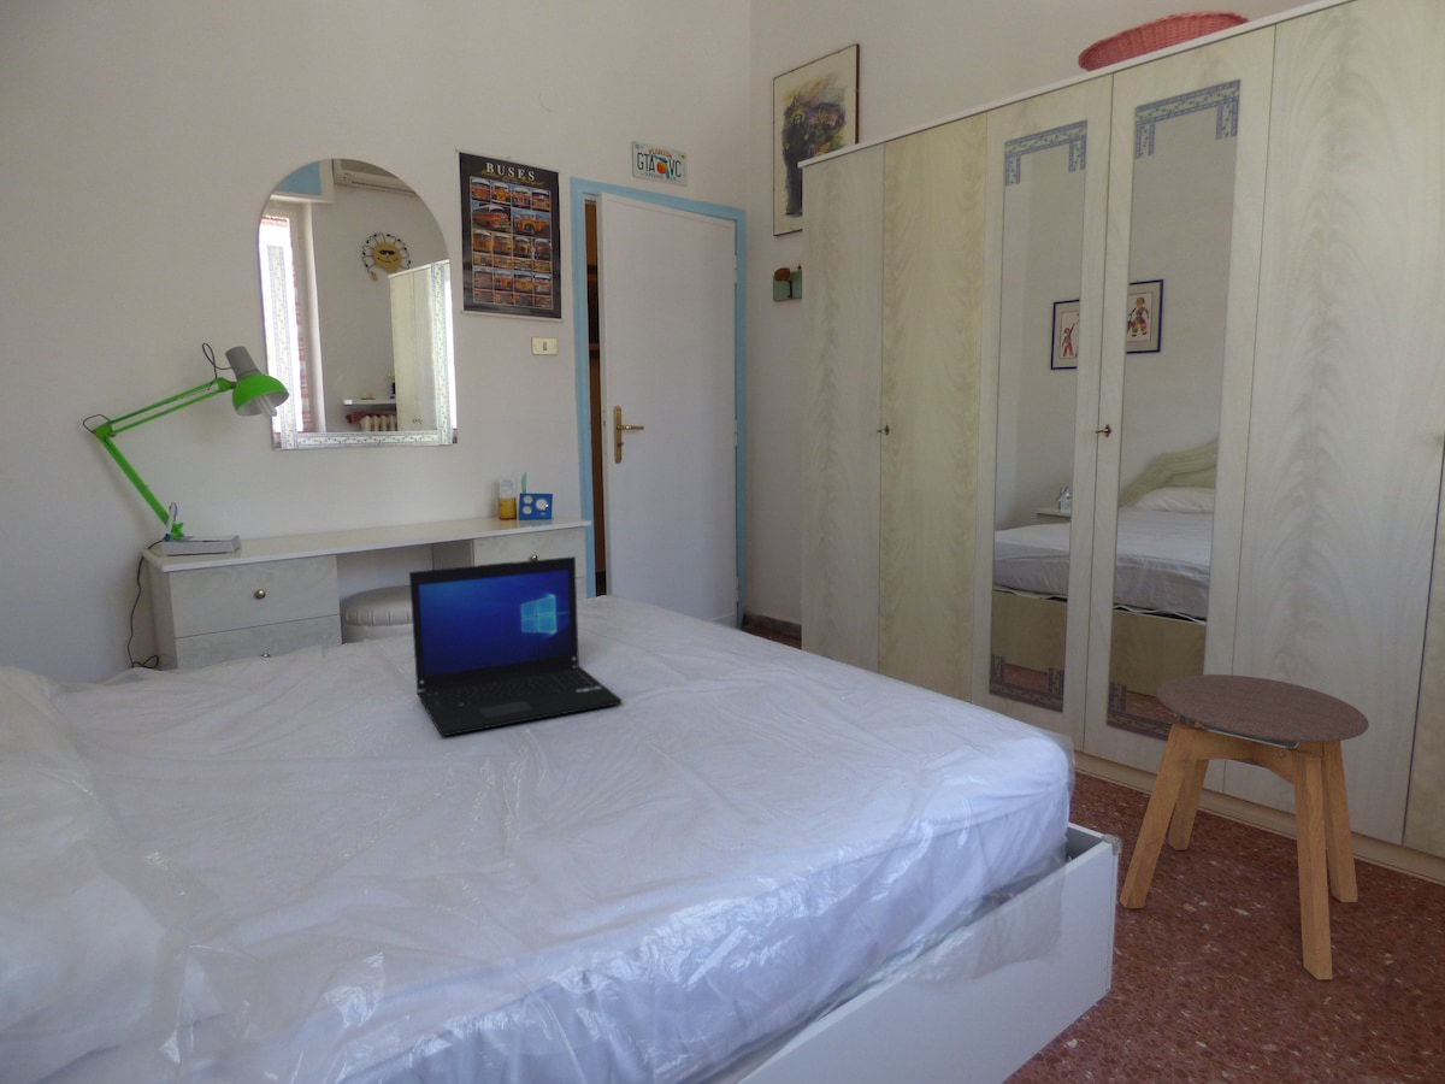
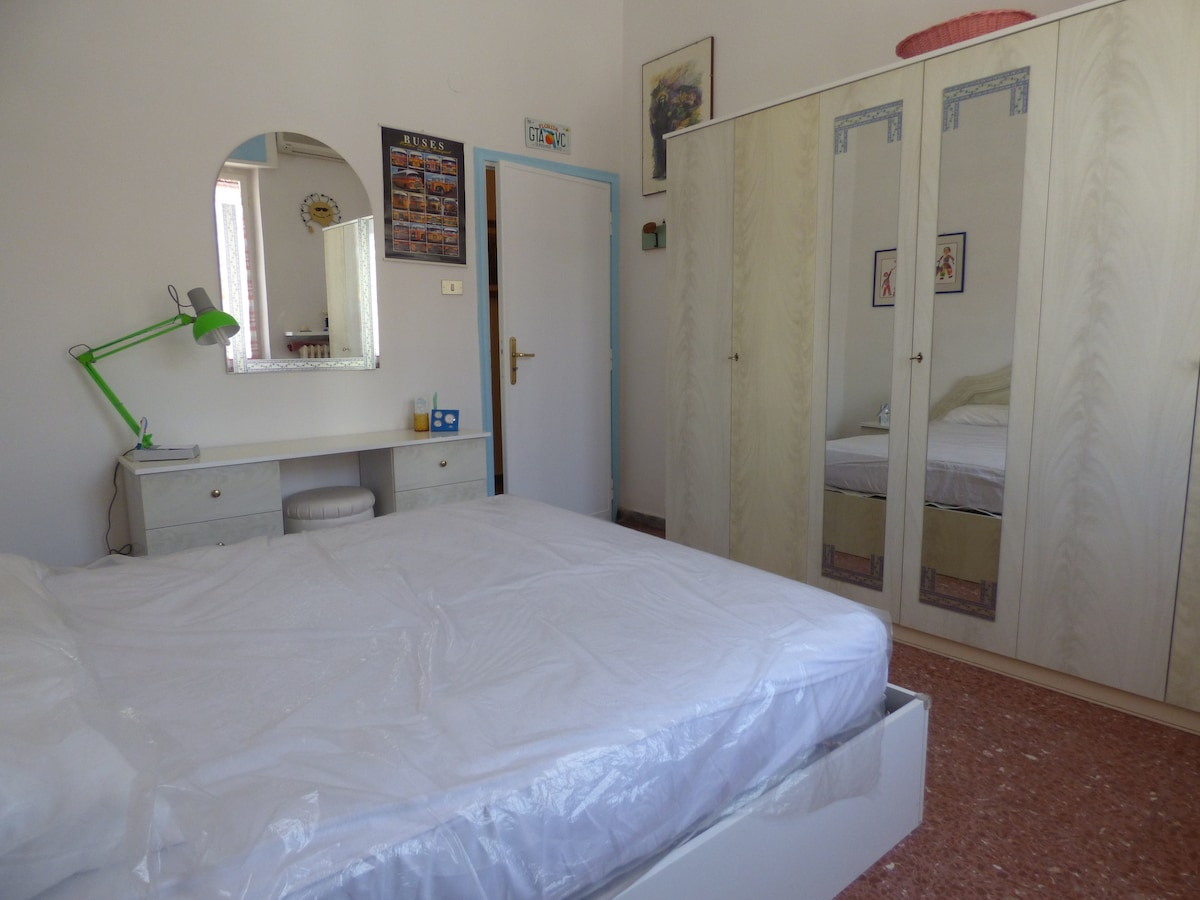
- stool (1257, 767)
- laptop (514, 637)
